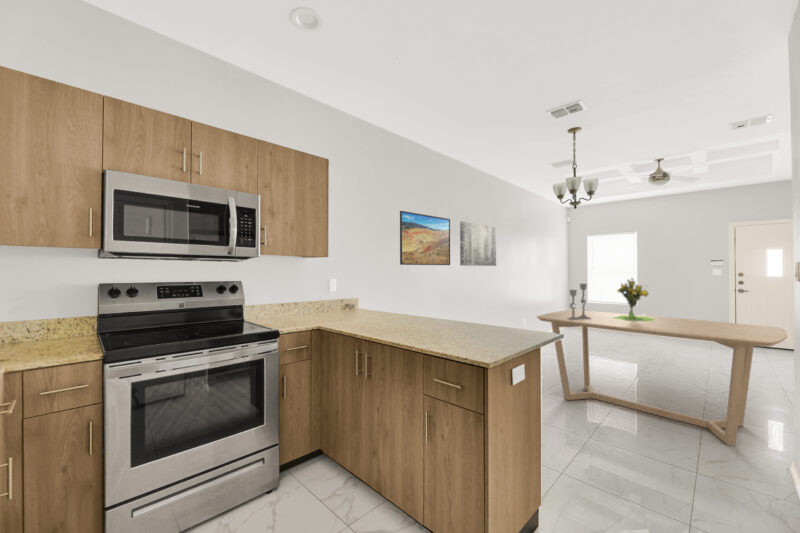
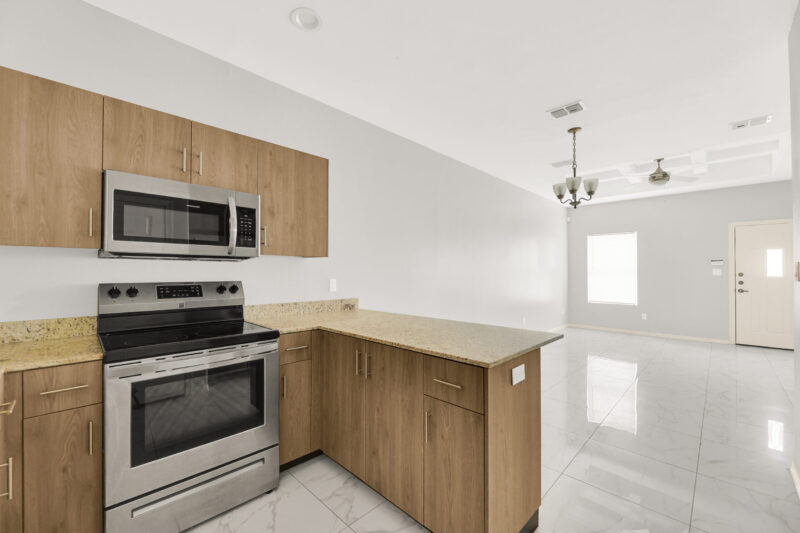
- bouquet (632, 298)
- candlestick (580, 300)
- dining table (650, 334)
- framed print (426, 240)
- wall art (479, 245)
